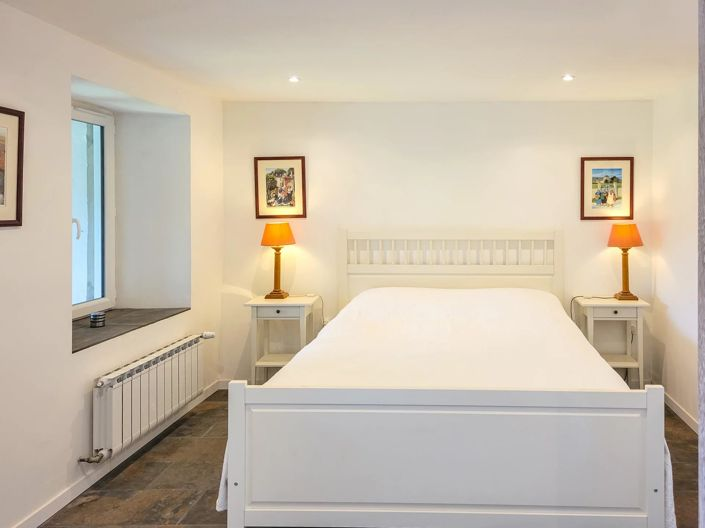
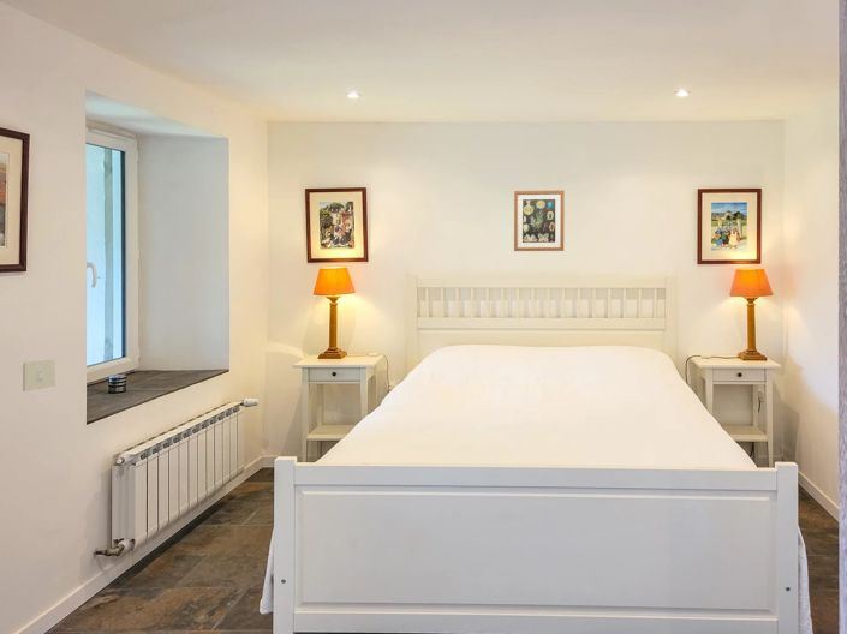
+ light switch (40, 375)
+ wall art (538, 220)
